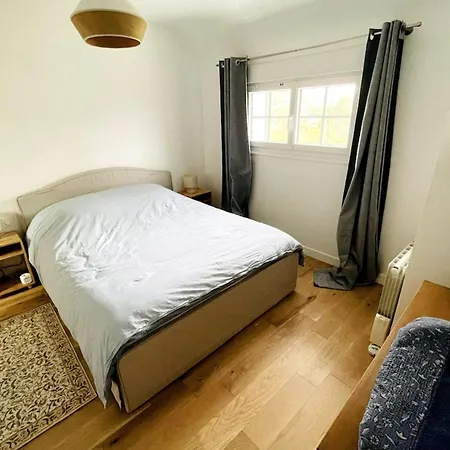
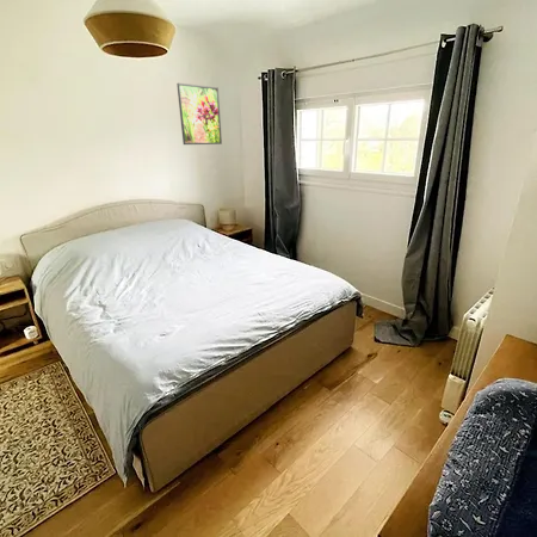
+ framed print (200, 116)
